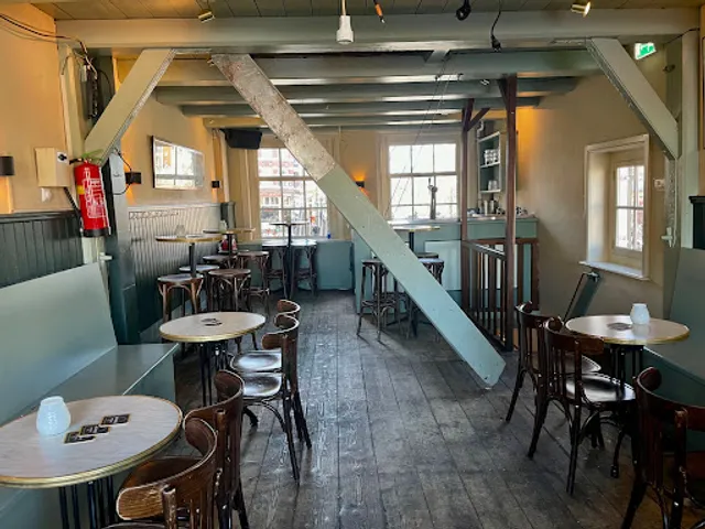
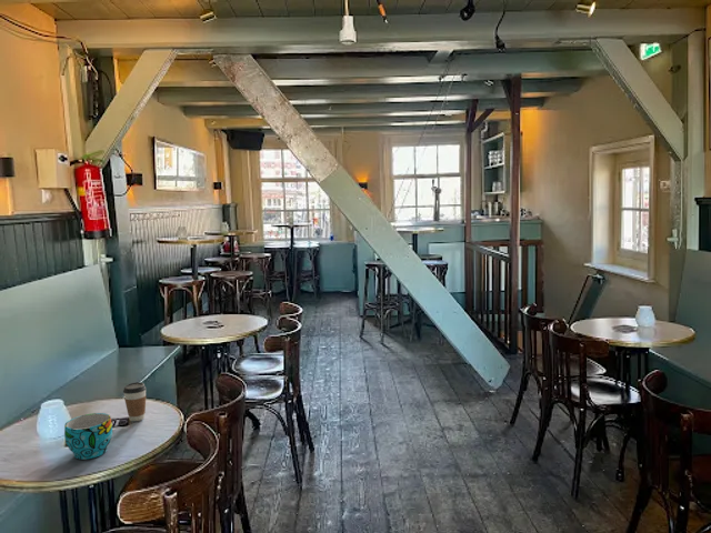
+ coffee cup (136, 402)
+ cup (87, 436)
